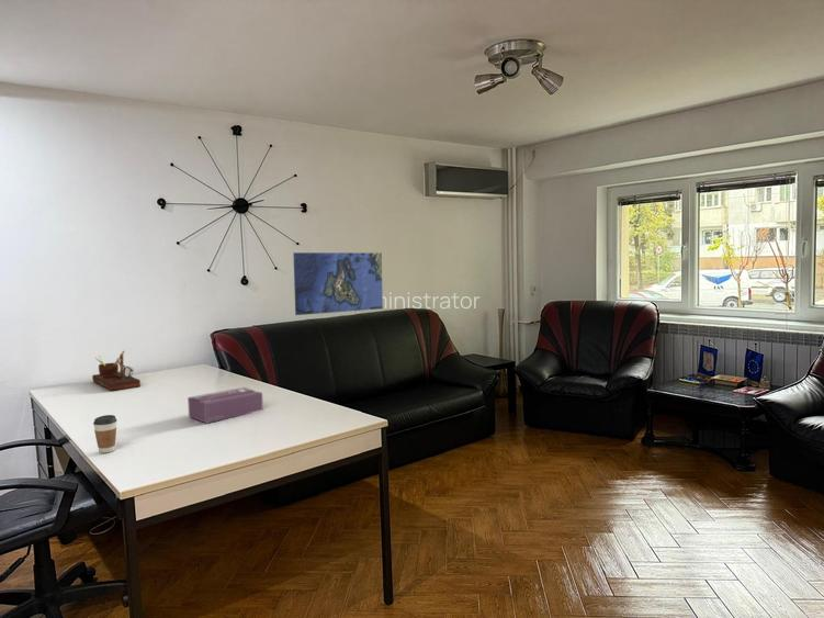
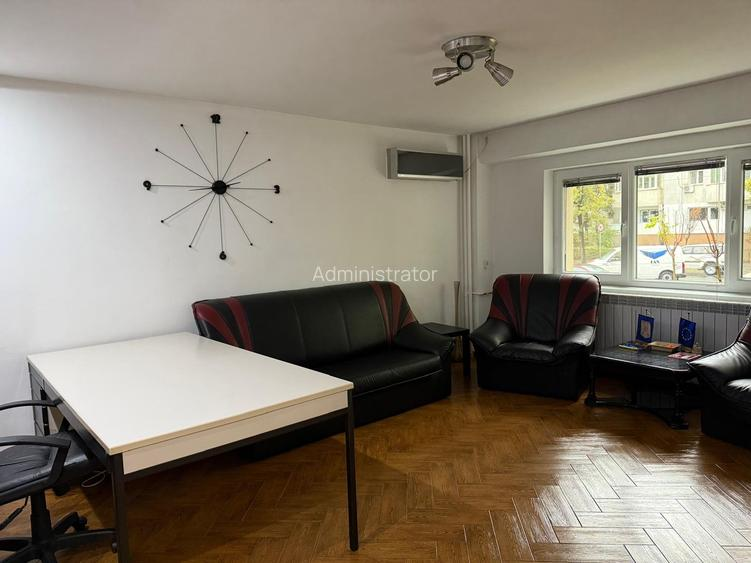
- map (341, 282)
- coffee cup (105, 434)
- tissue box (226, 404)
- desk organizer (114, 367)
